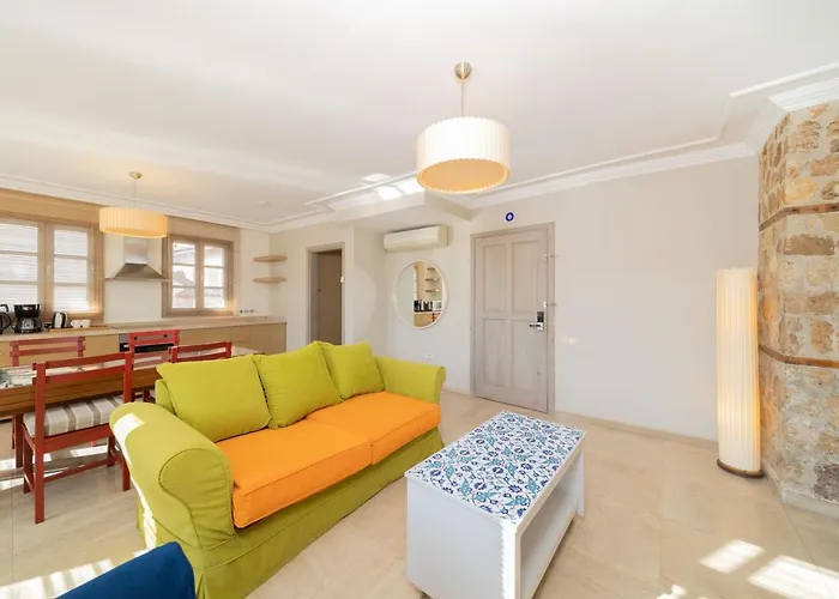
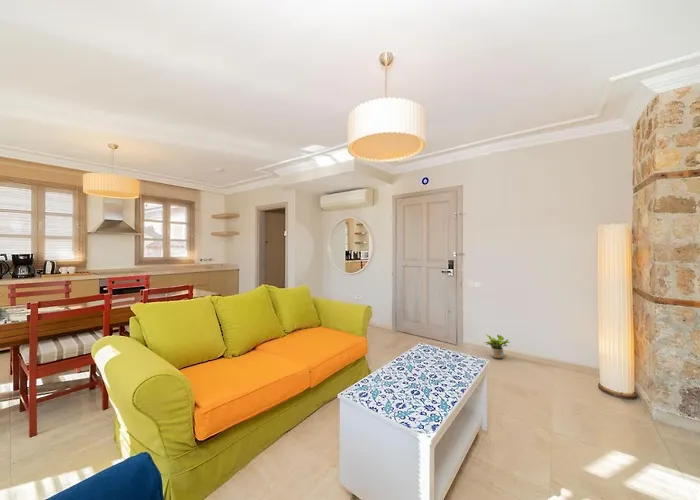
+ potted plant (497, 346)
